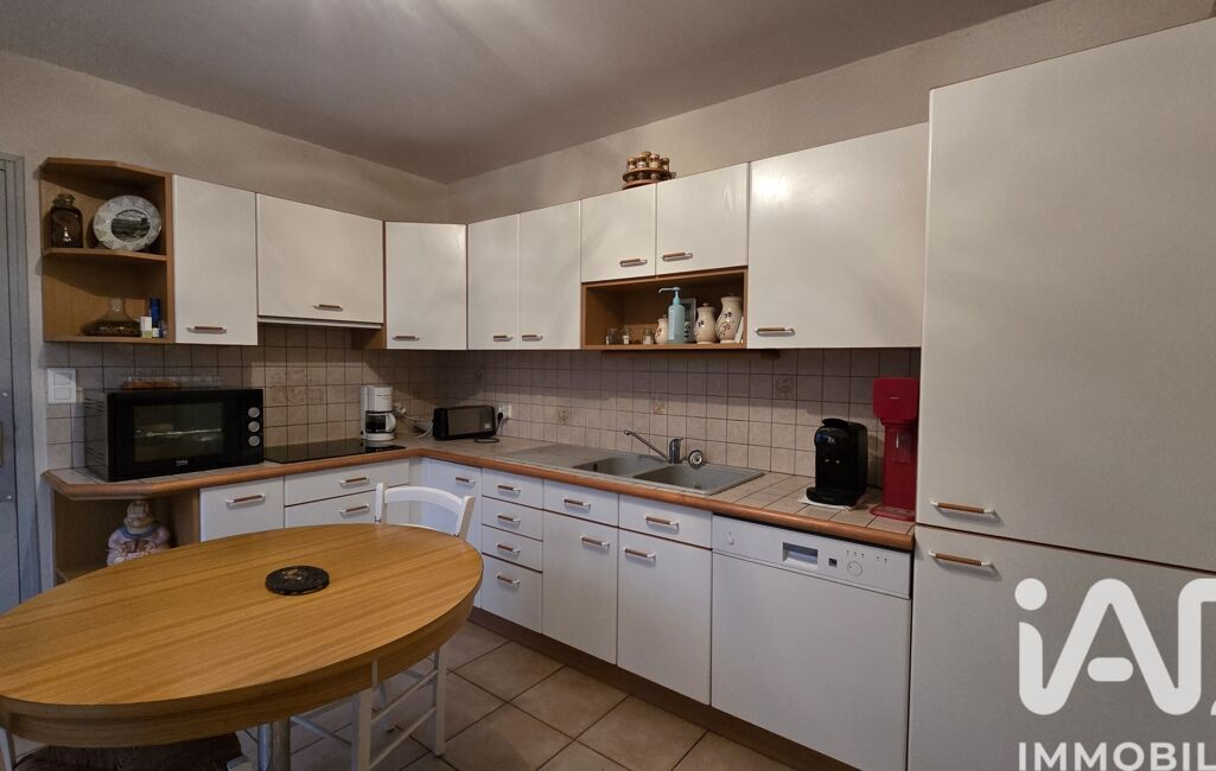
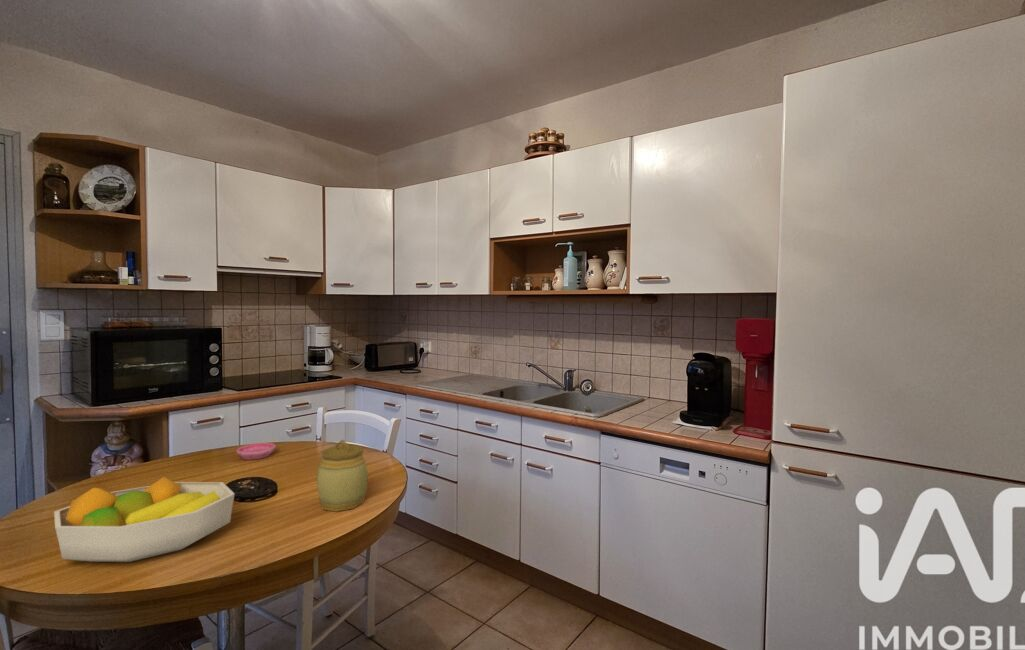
+ jar (342, 471)
+ saucer (256, 451)
+ fruit bowl (149, 512)
